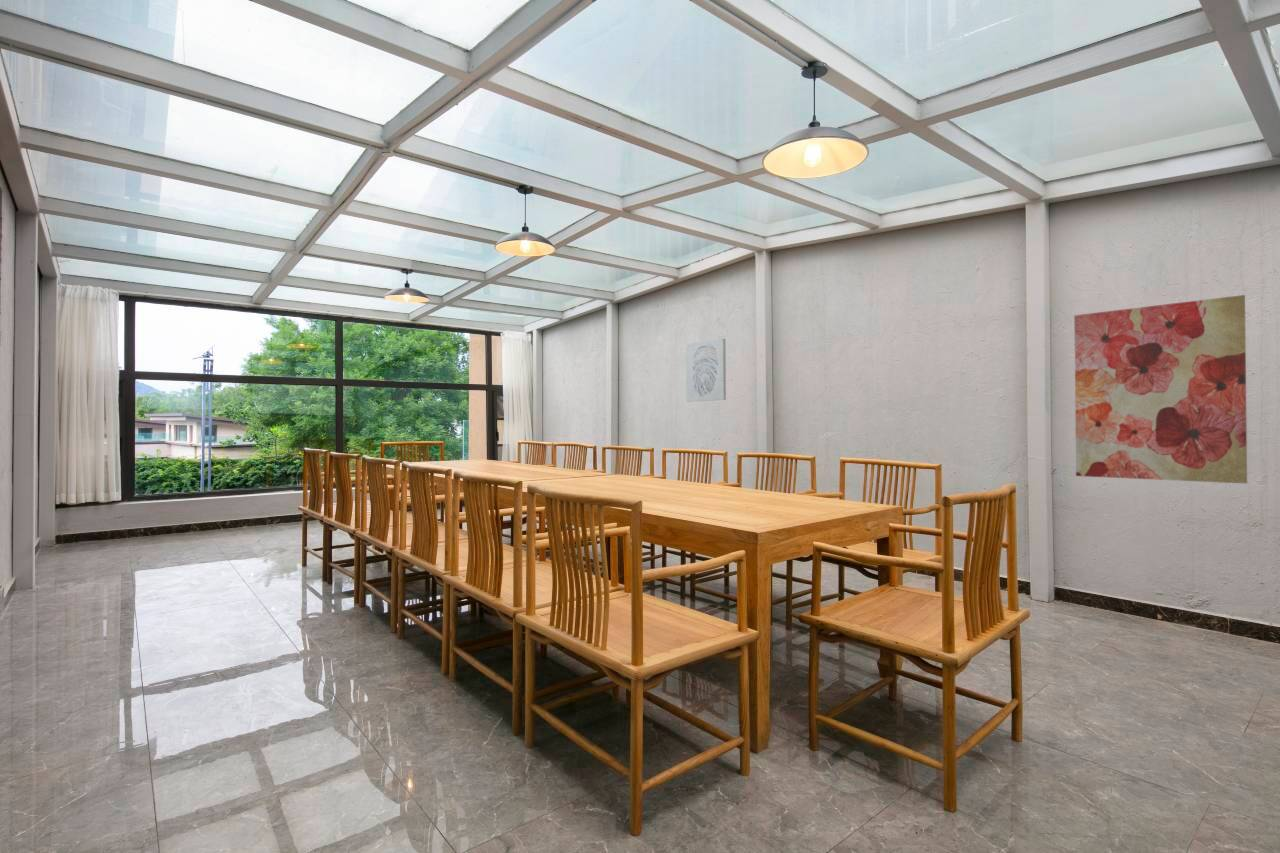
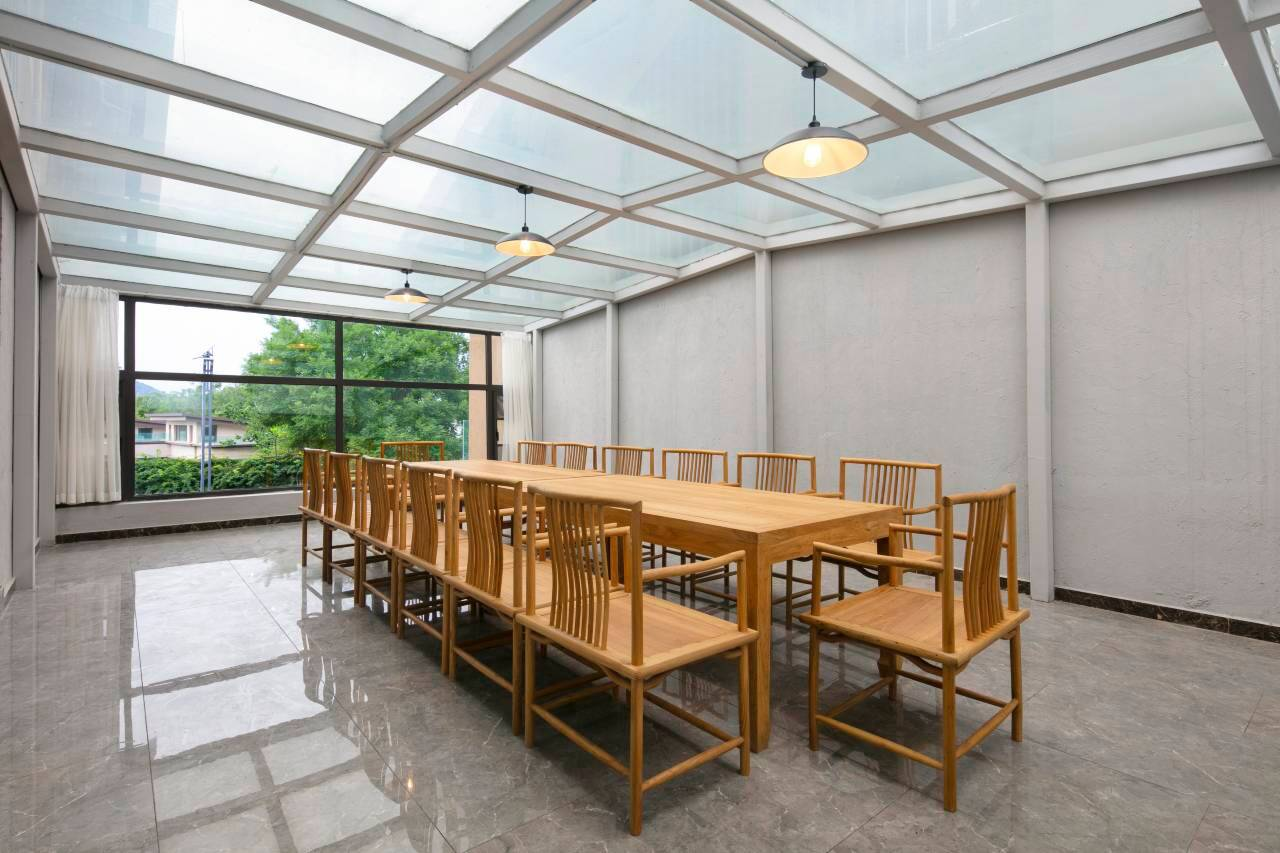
- wall art (705, 371)
- wall art (1154, 392)
